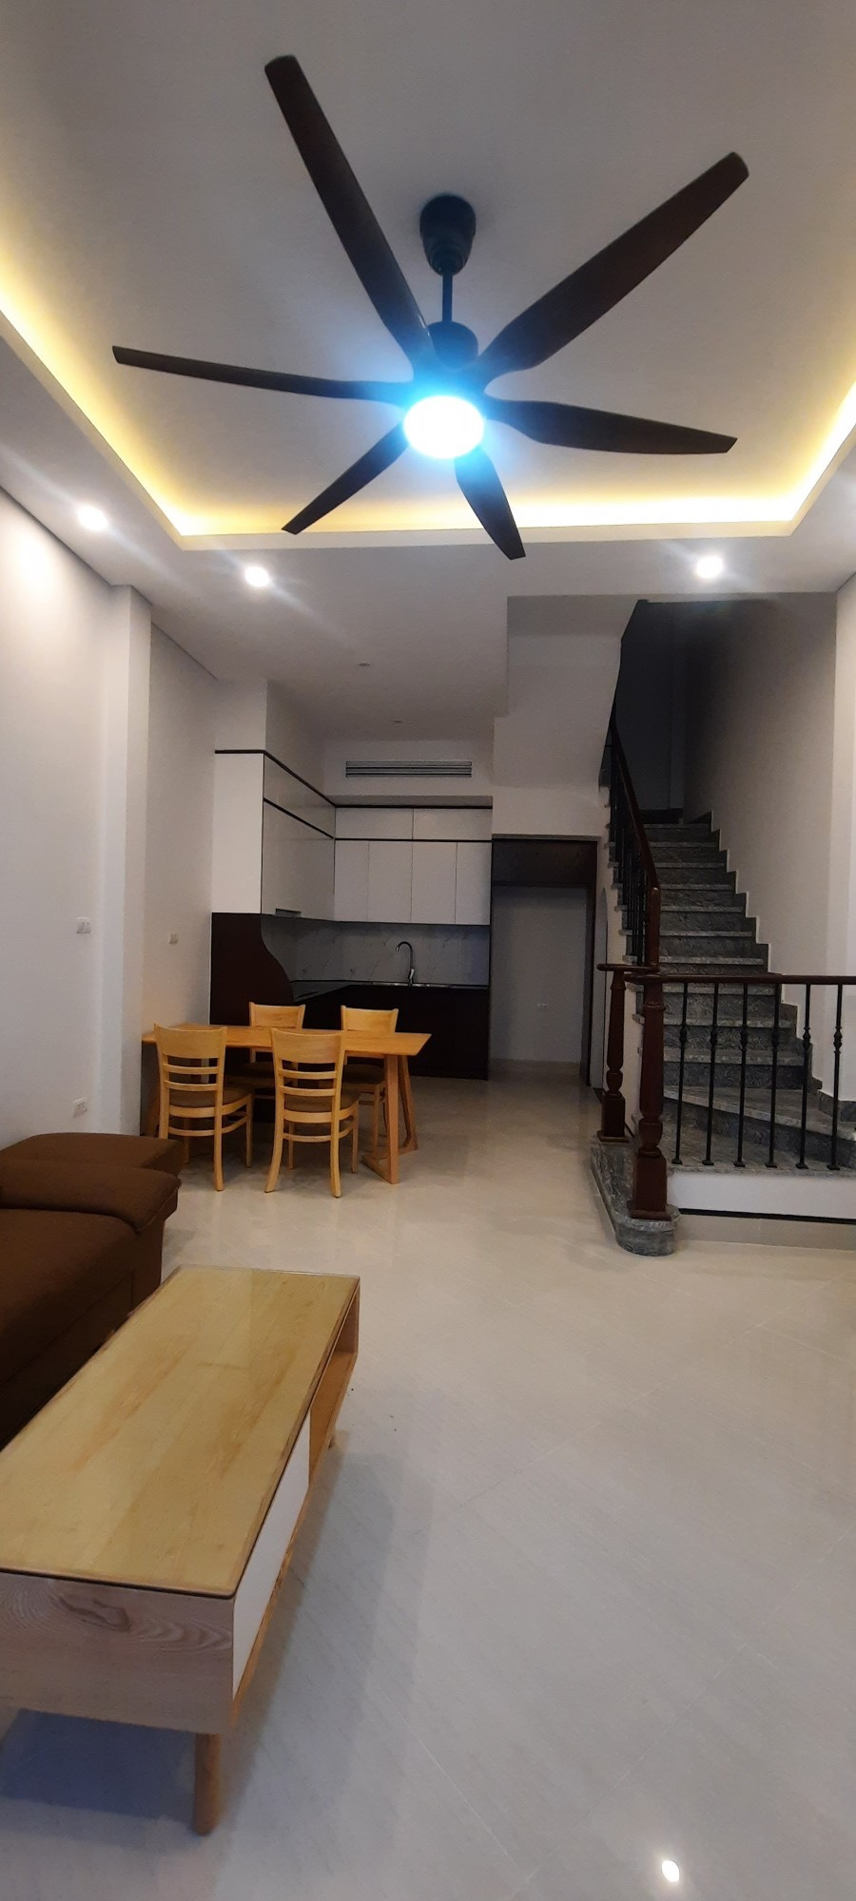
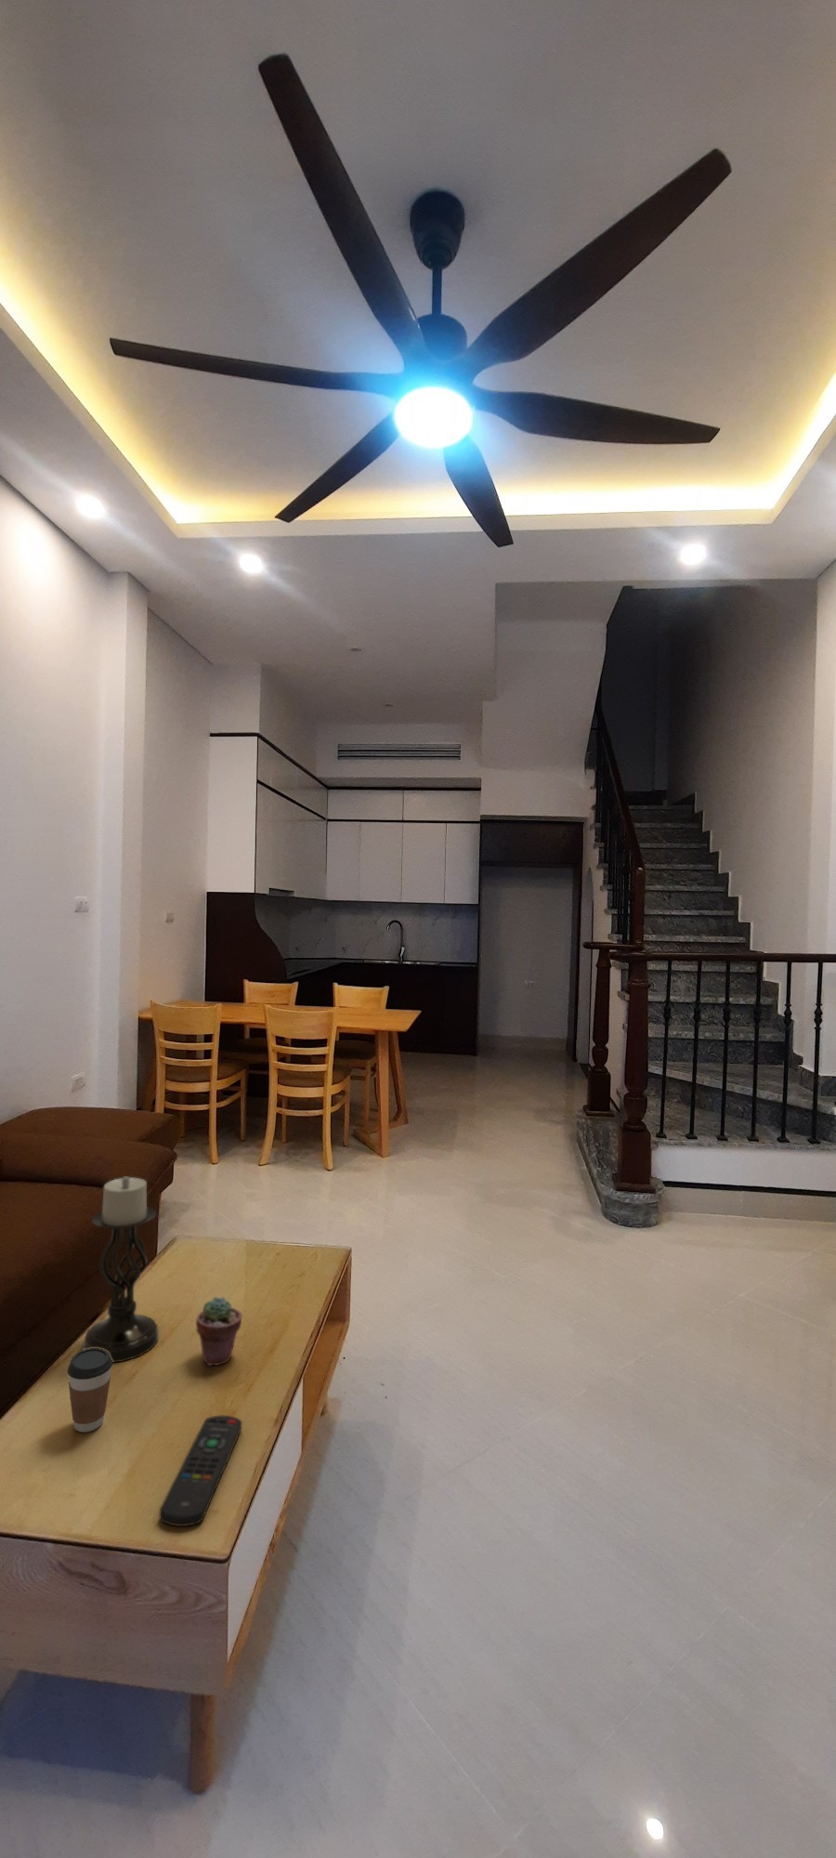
+ remote control (204, 1465)
+ candle holder (123, 1260)
+ potted succulent (218, 1327)
+ coffee cup (89, 1391)
